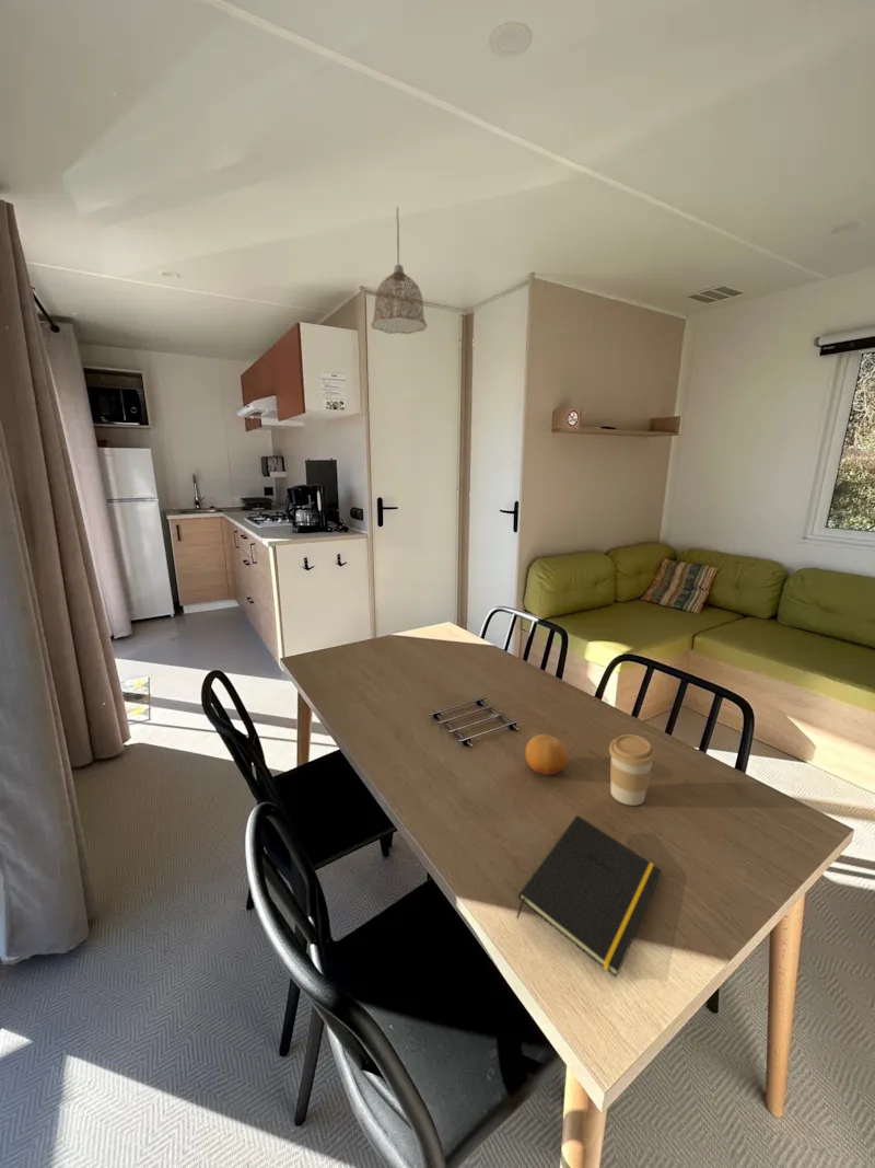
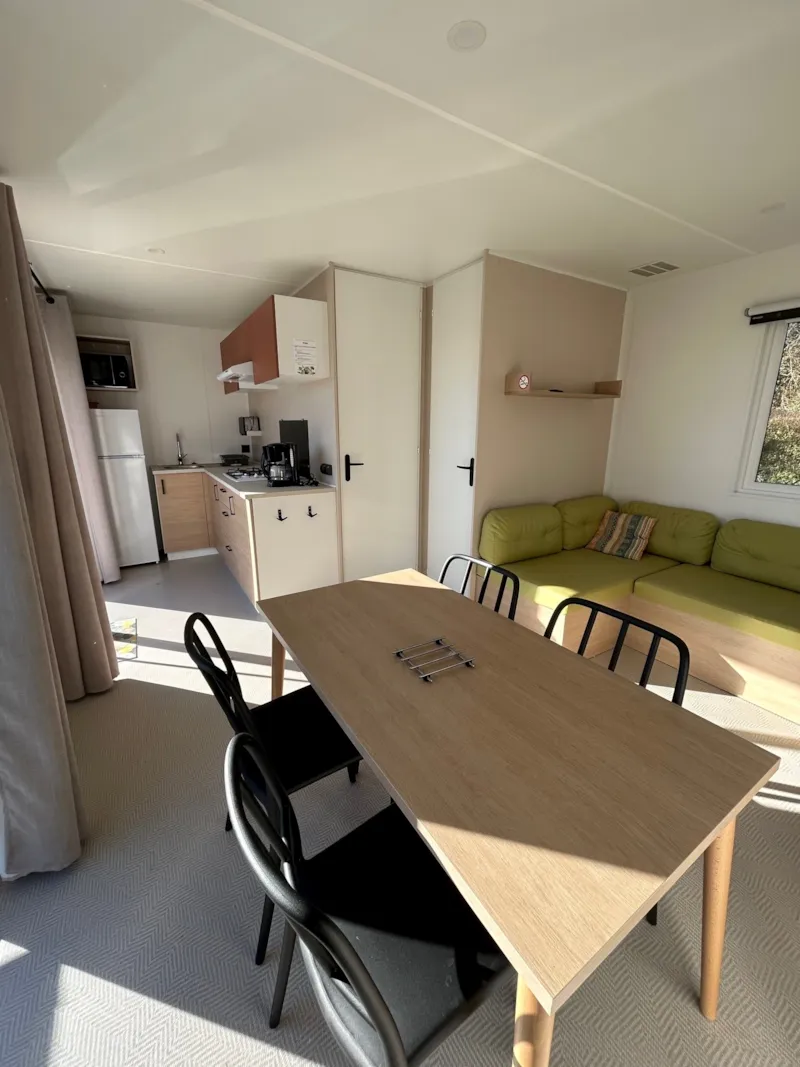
- pendant lamp (398, 268)
- coffee cup (630, 768)
- notepad (593, 883)
- fruit (546, 754)
